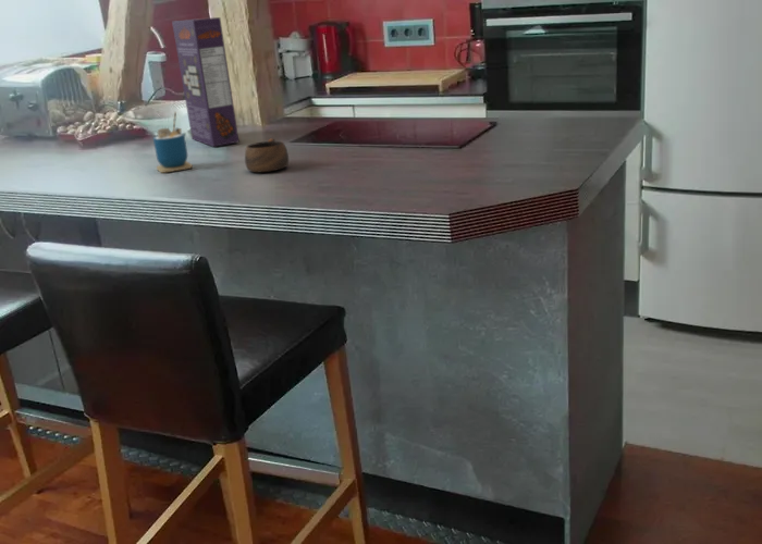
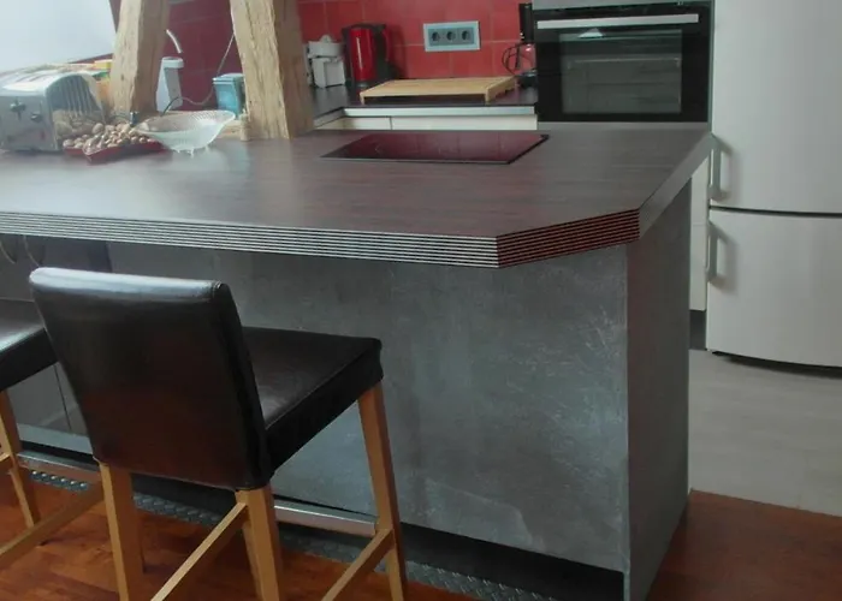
- cereal box (205, 81)
- cup (169, 140)
- cup (269, 154)
